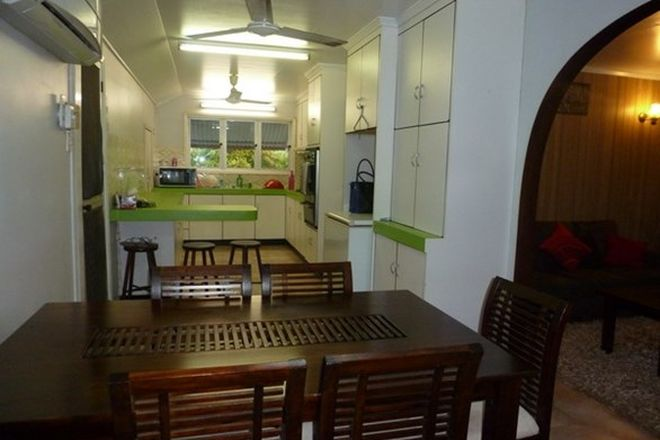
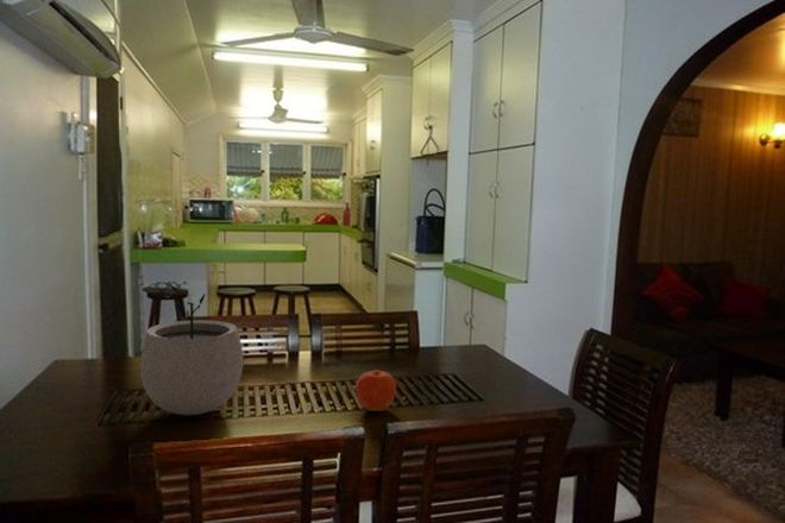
+ fruit (375, 390)
+ plant pot (193, 351)
